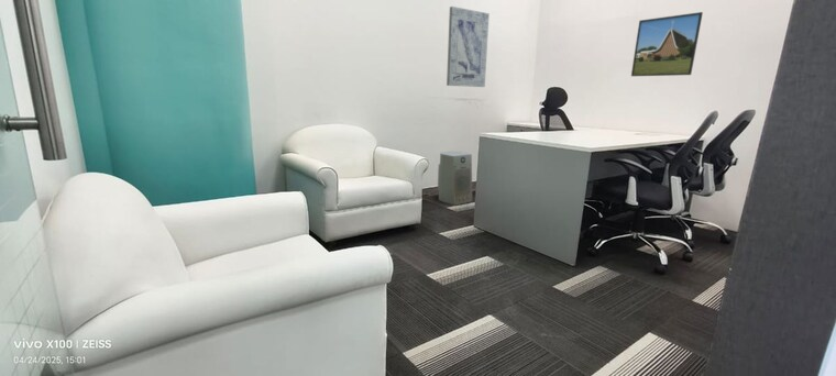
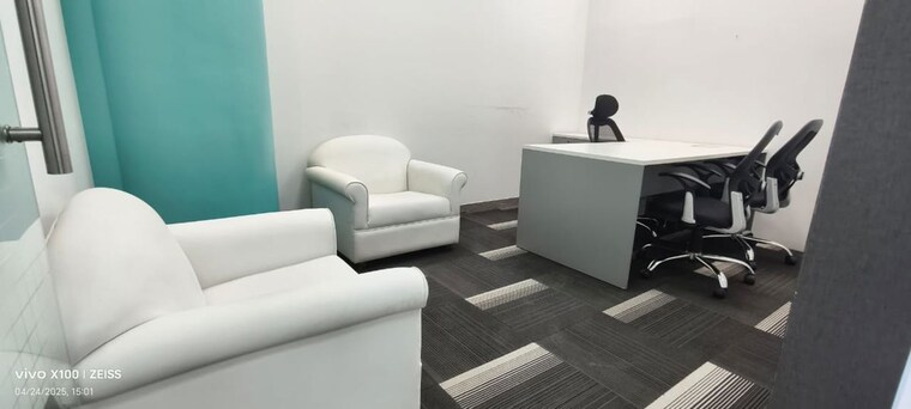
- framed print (663, 46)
- fan (453, 176)
- wall art (468, 48)
